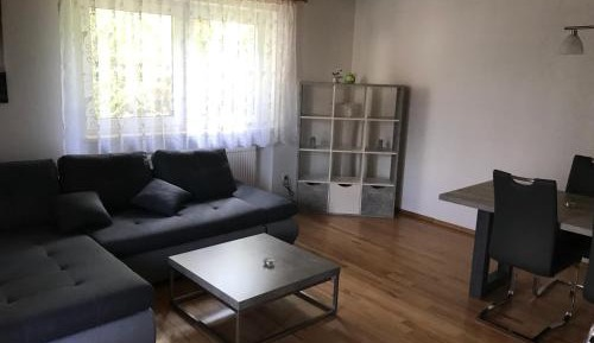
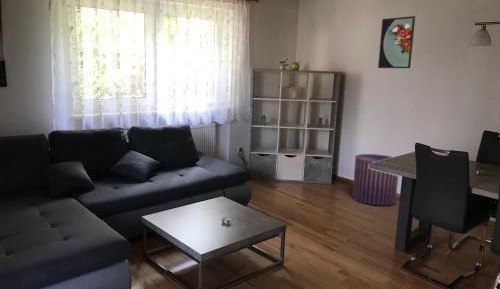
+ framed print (396, 43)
+ pouf (375, 178)
